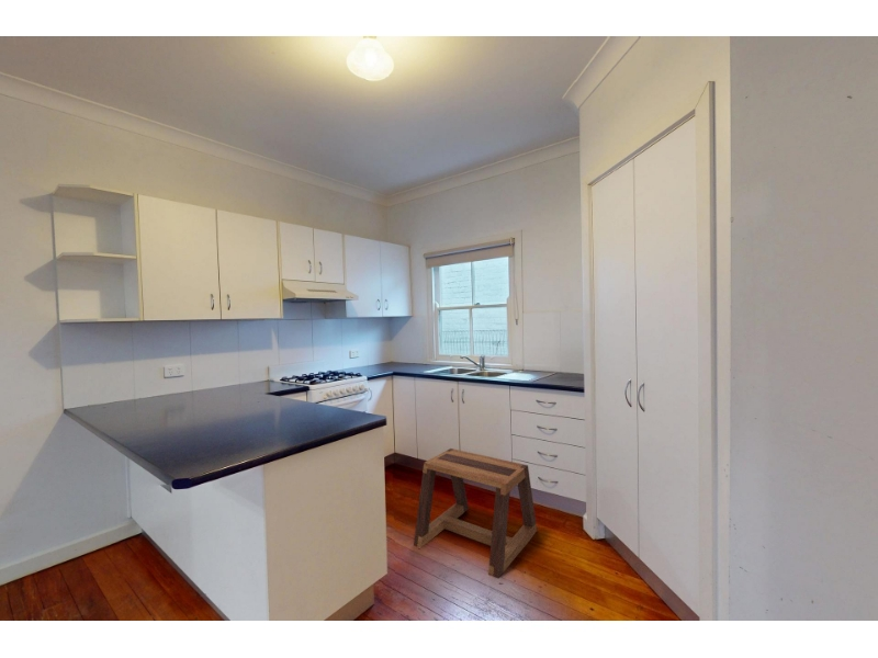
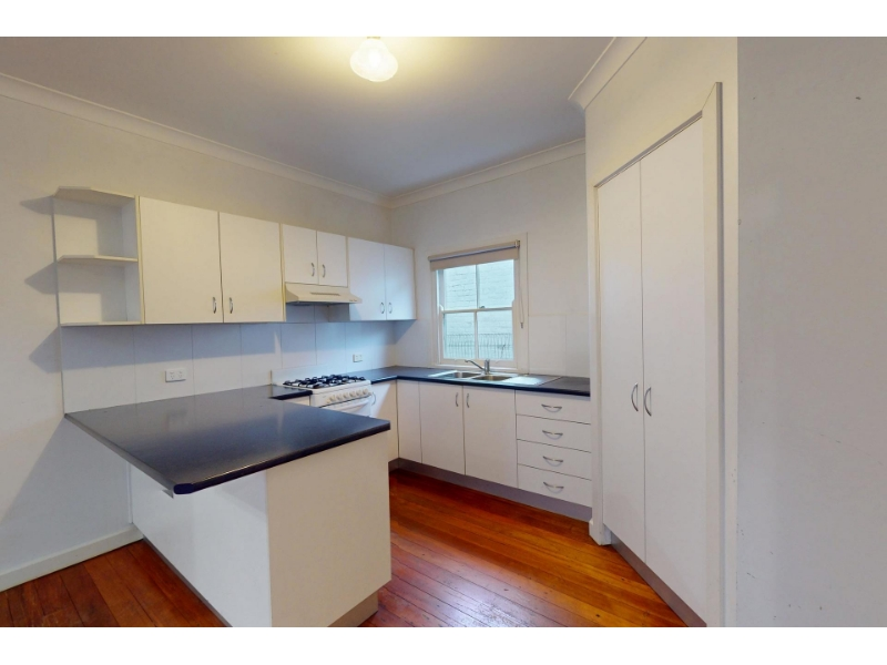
- stool (466, 500)
